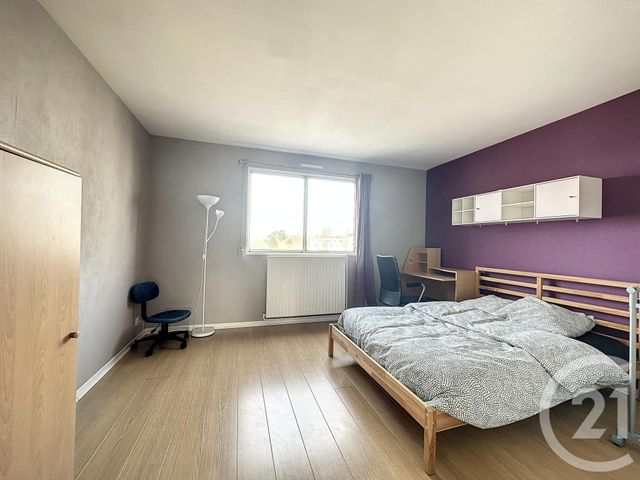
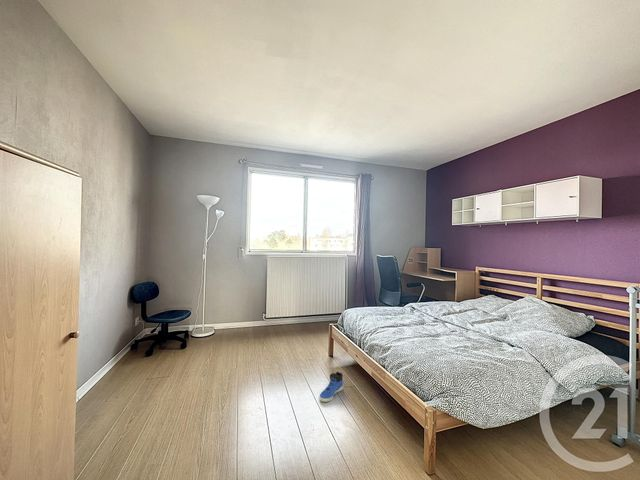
+ sneaker (331, 384)
